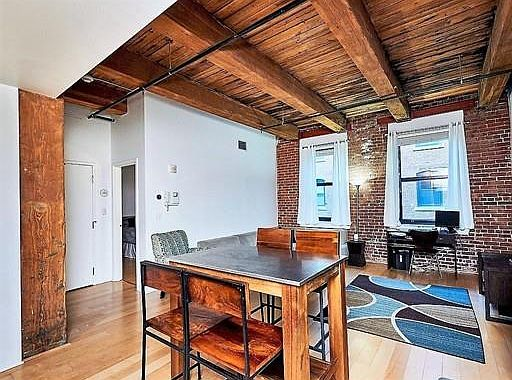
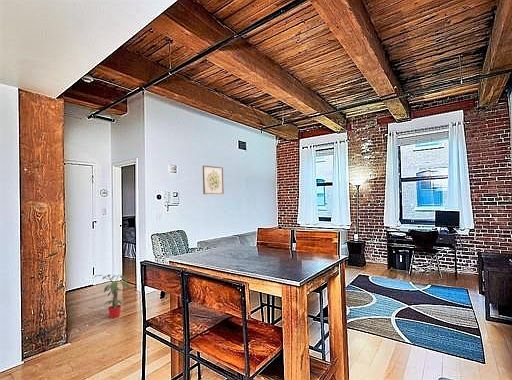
+ potted plant (113, 295)
+ wall art (213, 180)
